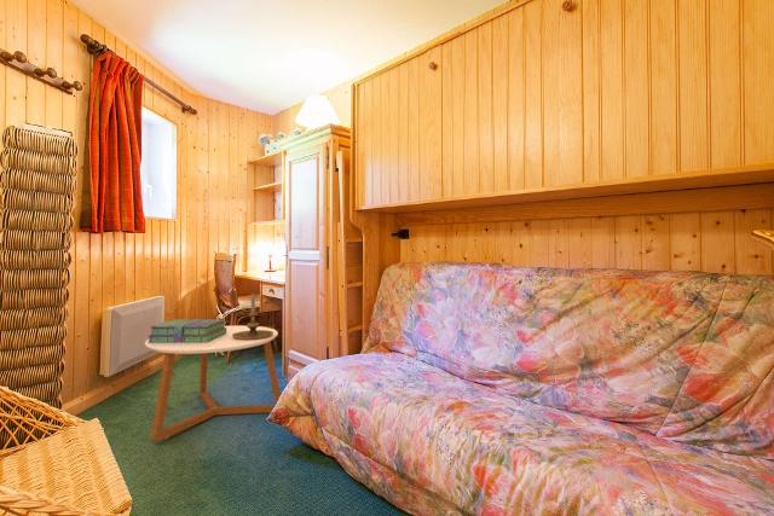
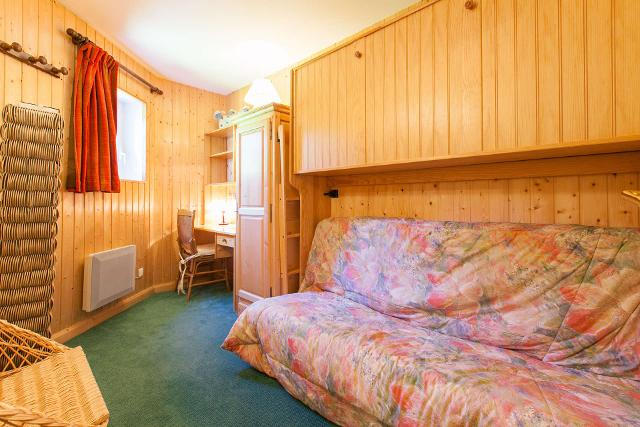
- coffee table (206, 375)
- candle holder (253, 313)
- stack of books (189, 329)
